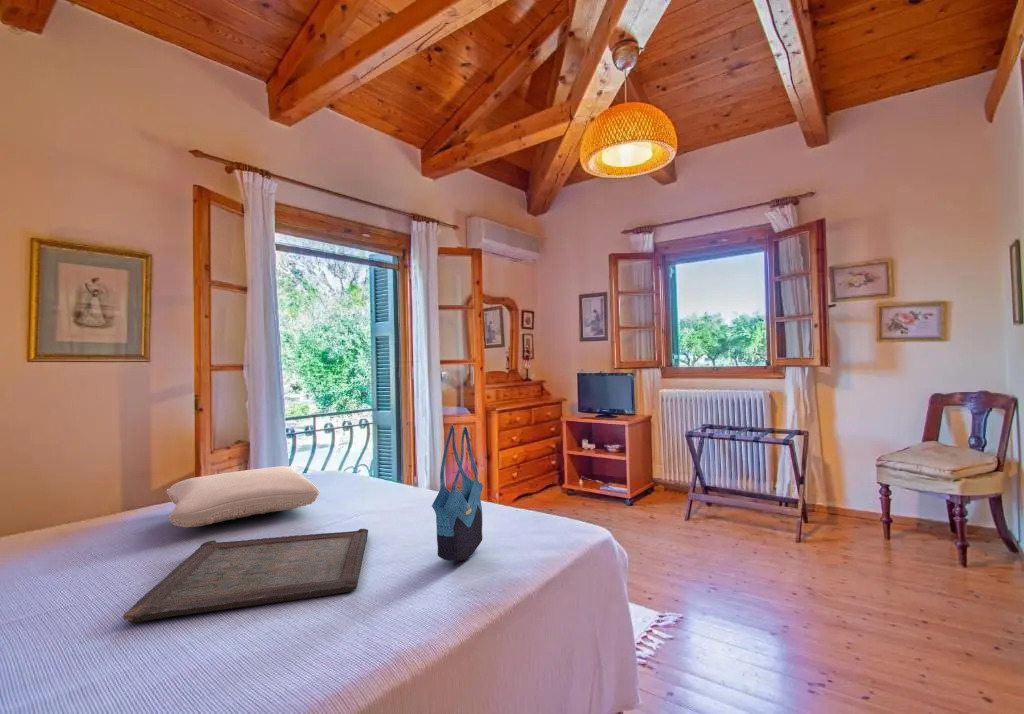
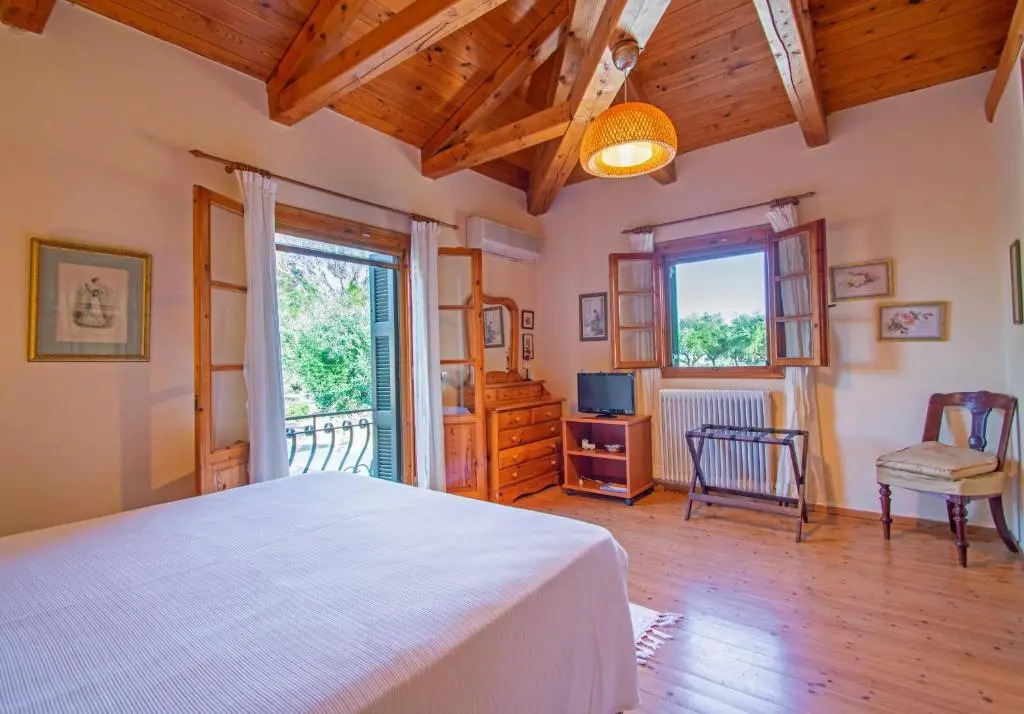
- tote bag (459, 491)
- pillow (242, 493)
- serving tray (270, 565)
